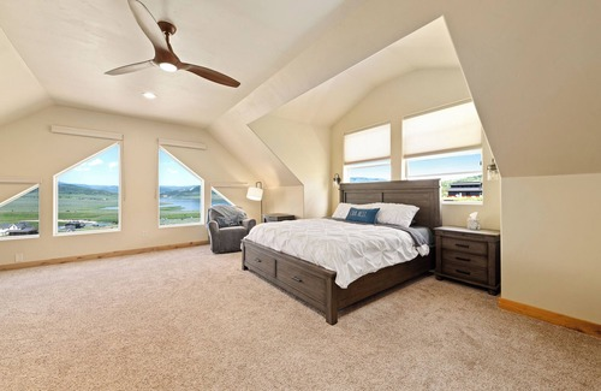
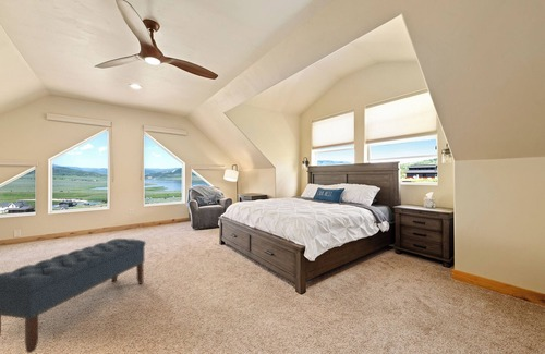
+ bench (83, 279)
